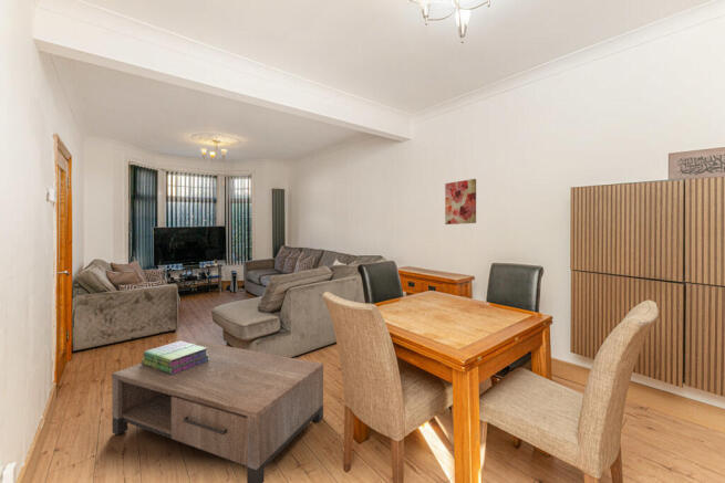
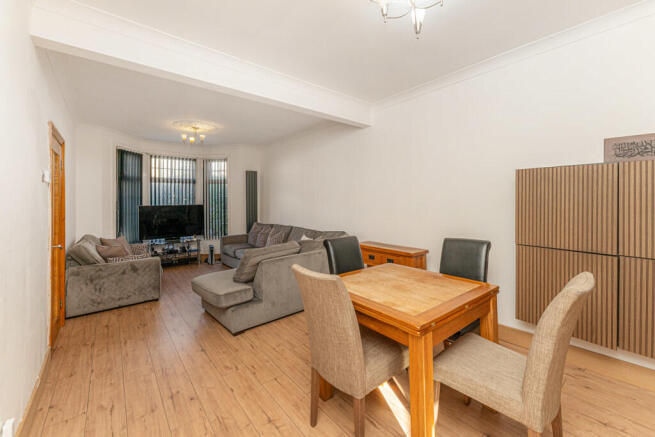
- coffee table (221, 397)
- stack of books (175, 356)
- wall art (459, 202)
